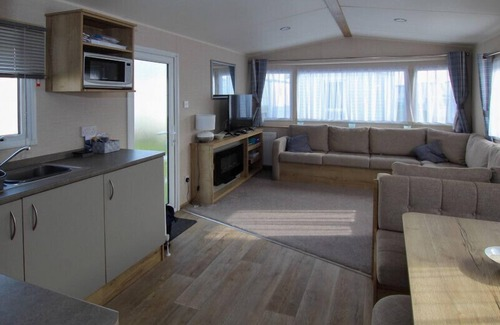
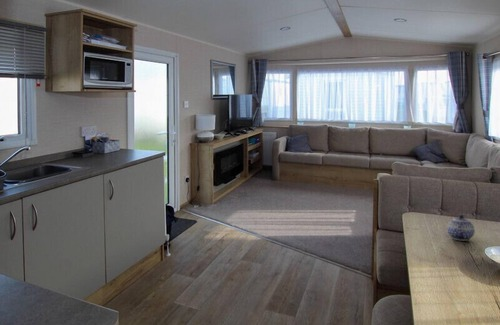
+ teapot (460, 227)
